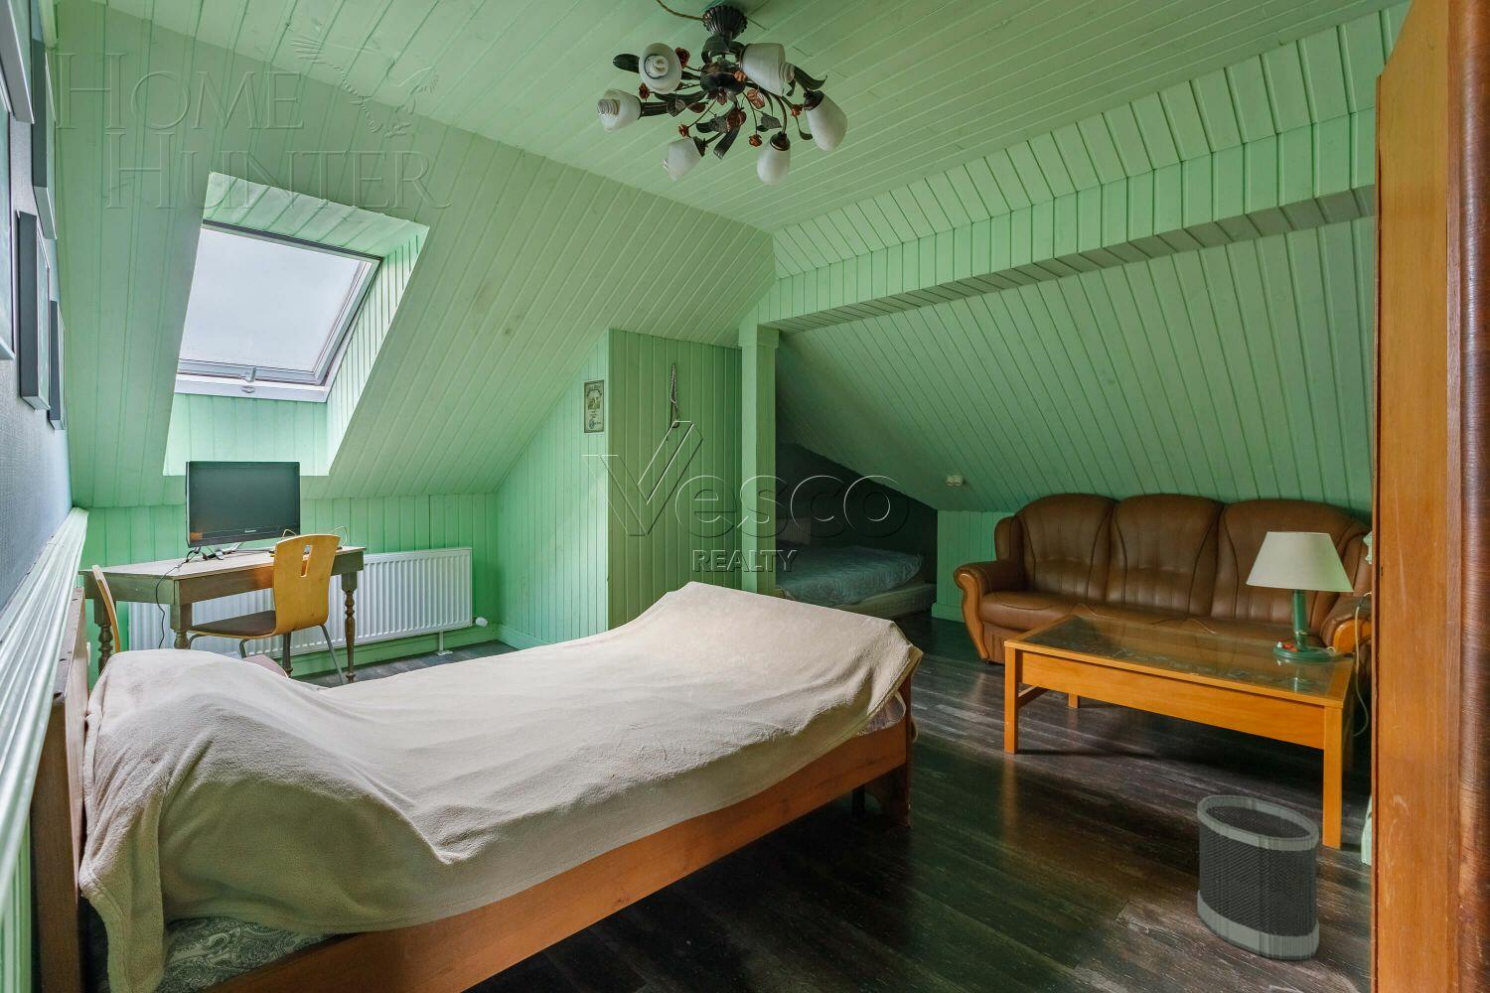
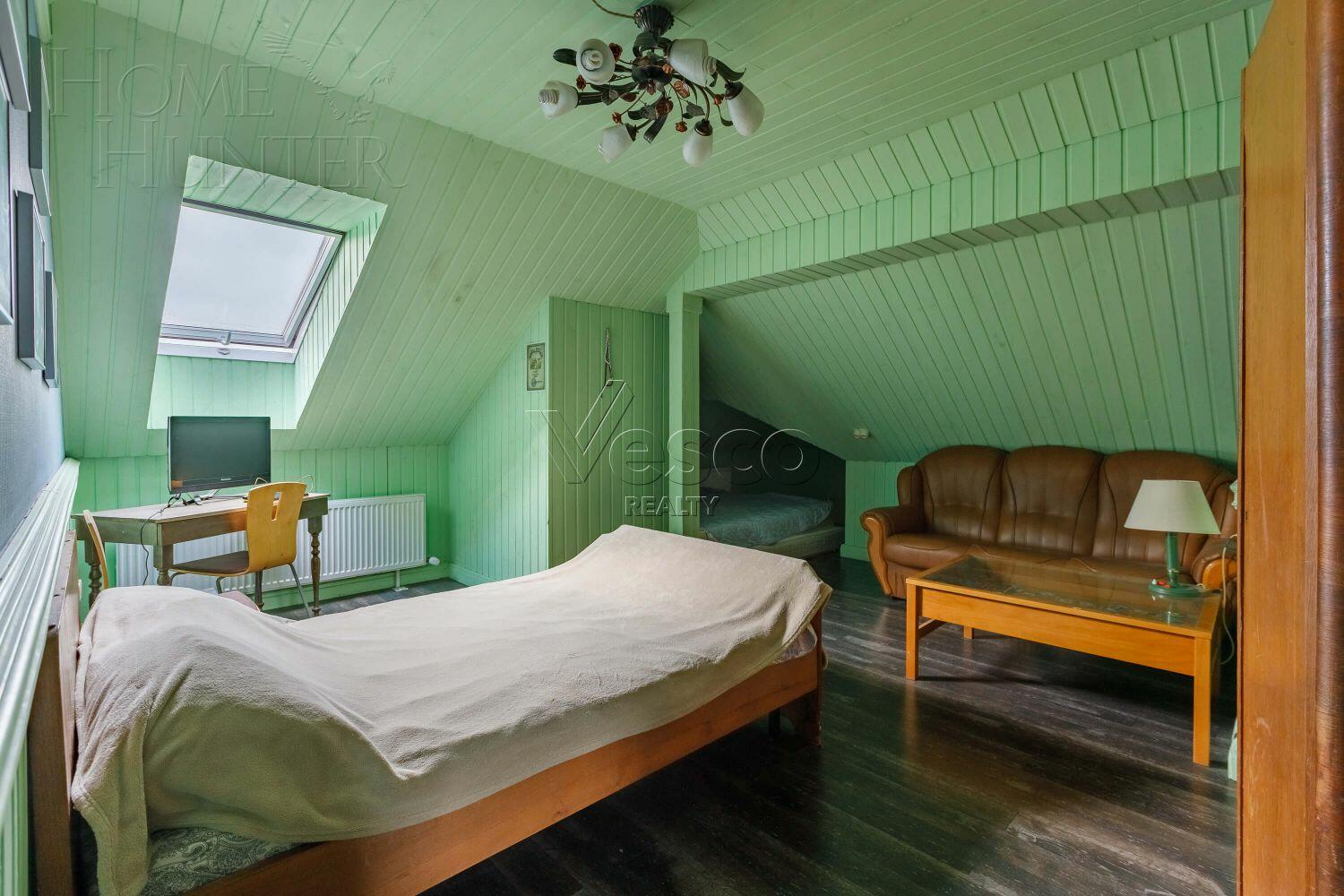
- wastebasket (1256, 872)
